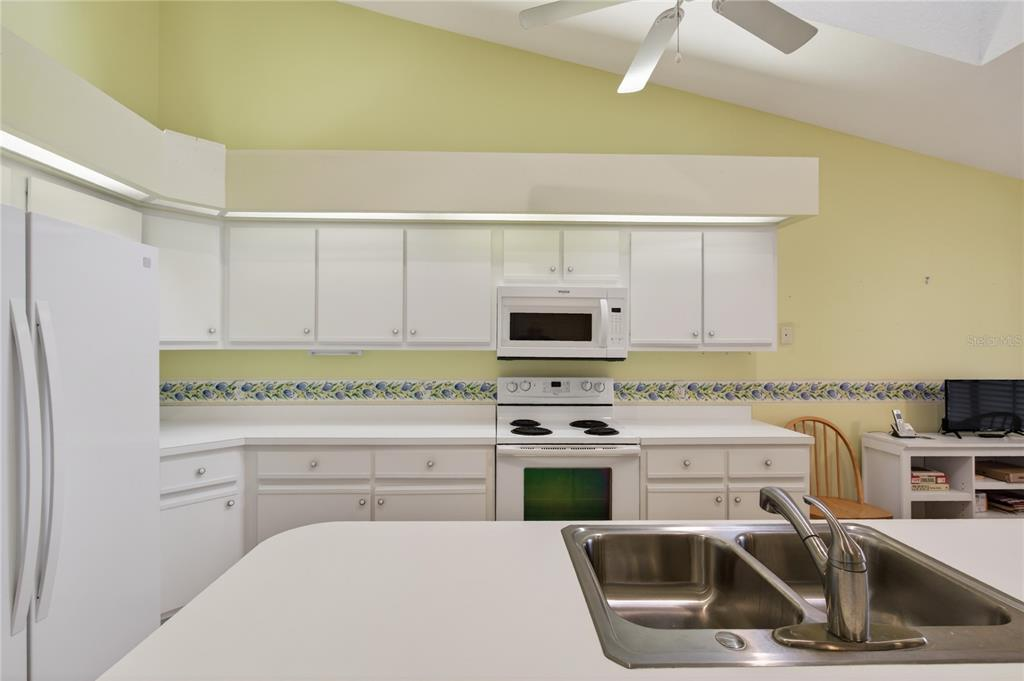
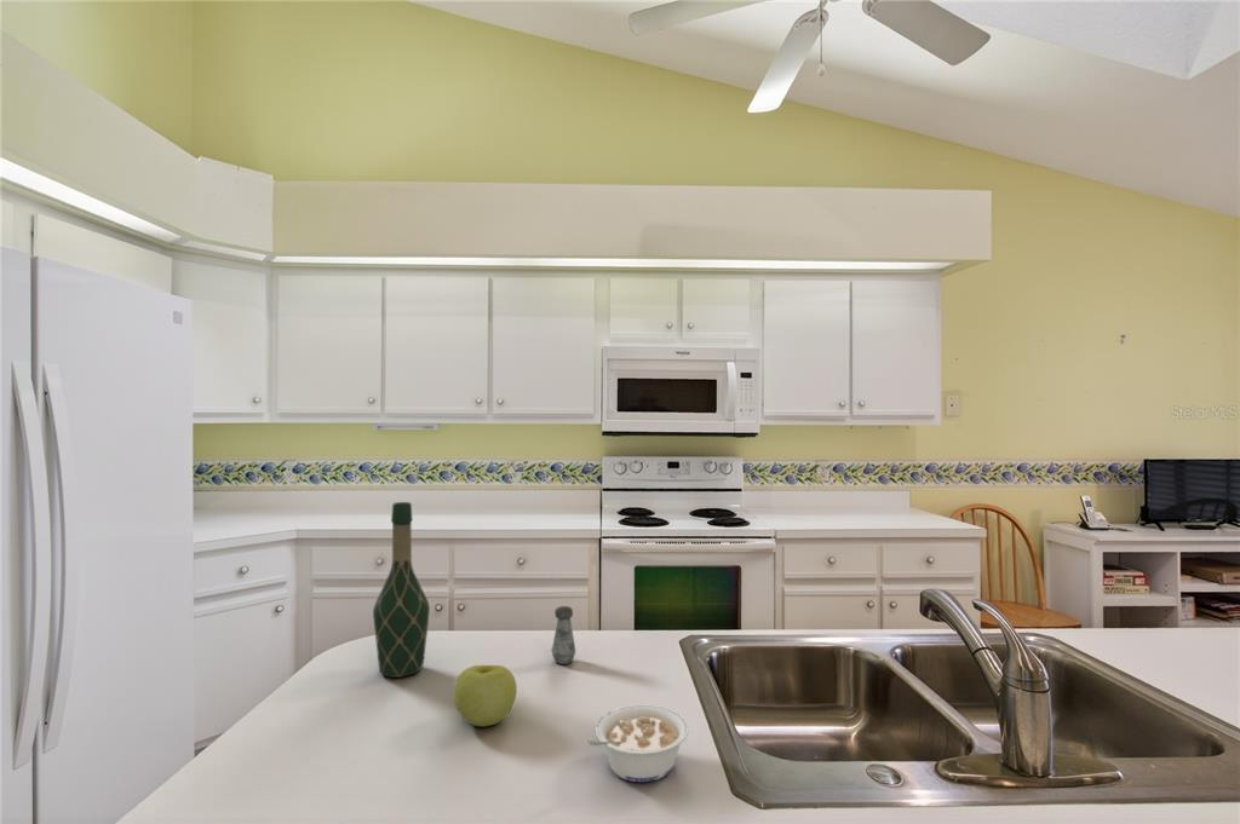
+ salt shaker (563, 634)
+ wine bottle (401, 586)
+ legume (641, 743)
+ apple (484, 695)
